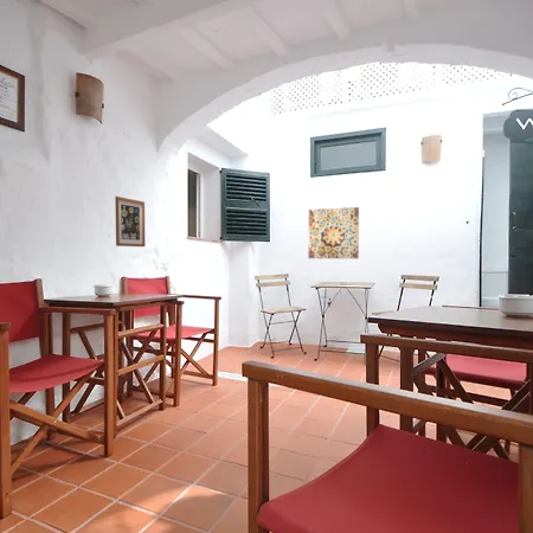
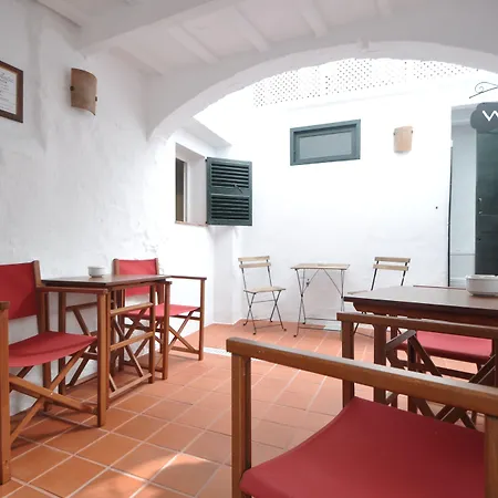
- wall art (130, 223)
- wall art (333, 233)
